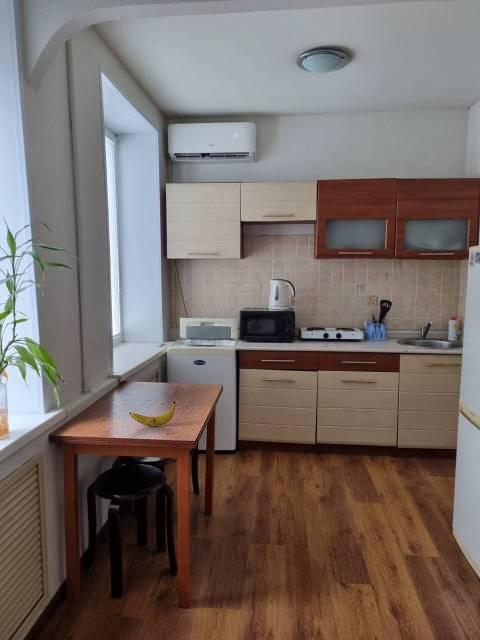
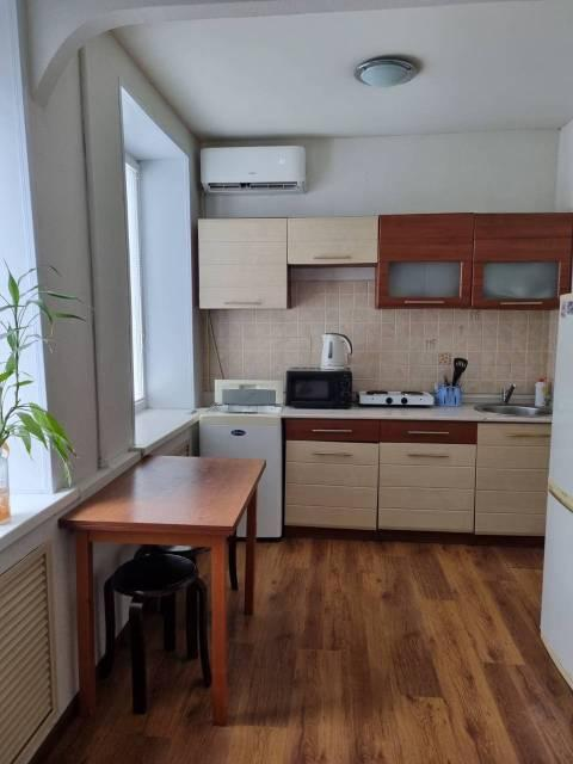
- banana (152, 417)
